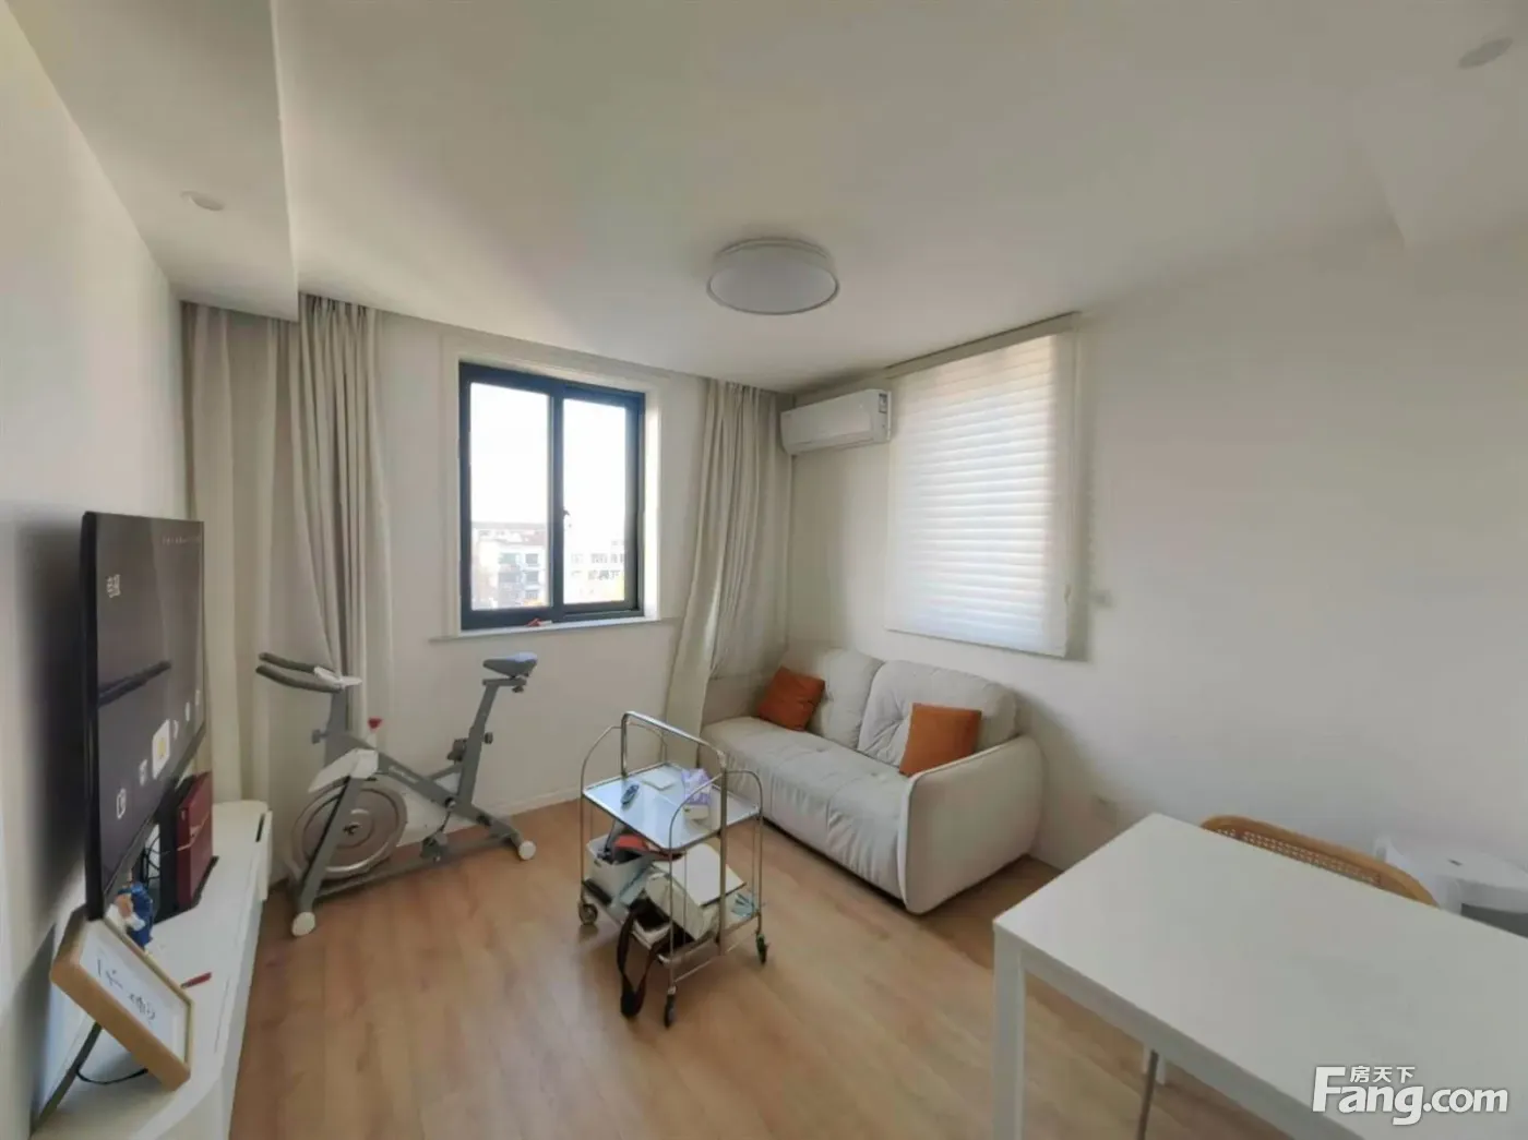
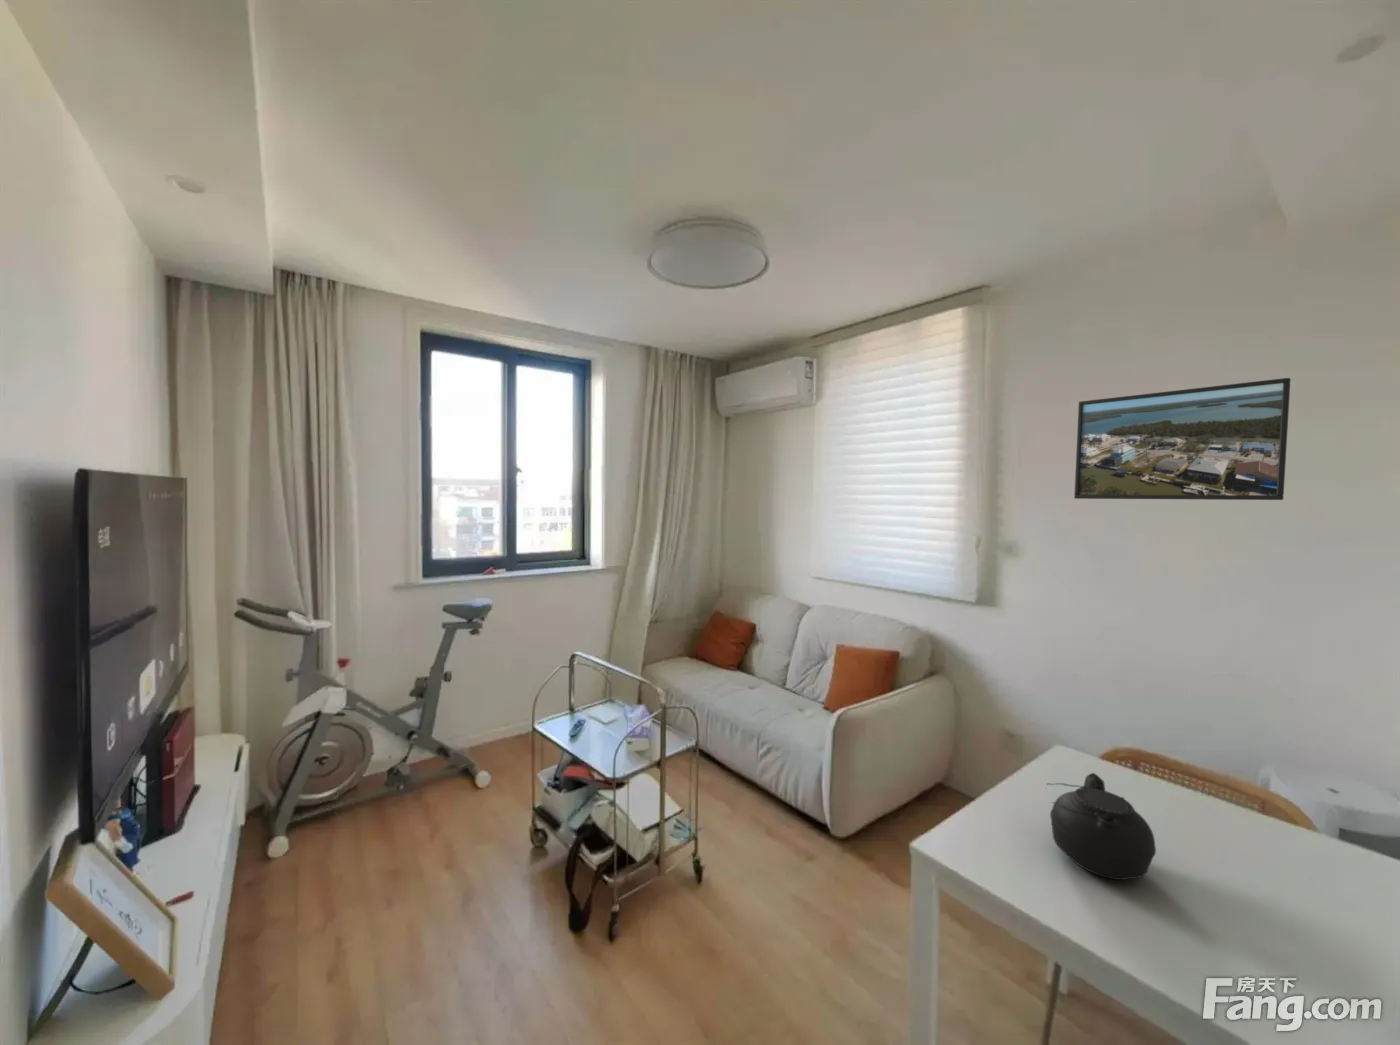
+ teapot (1099, 825)
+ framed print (1168, 445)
